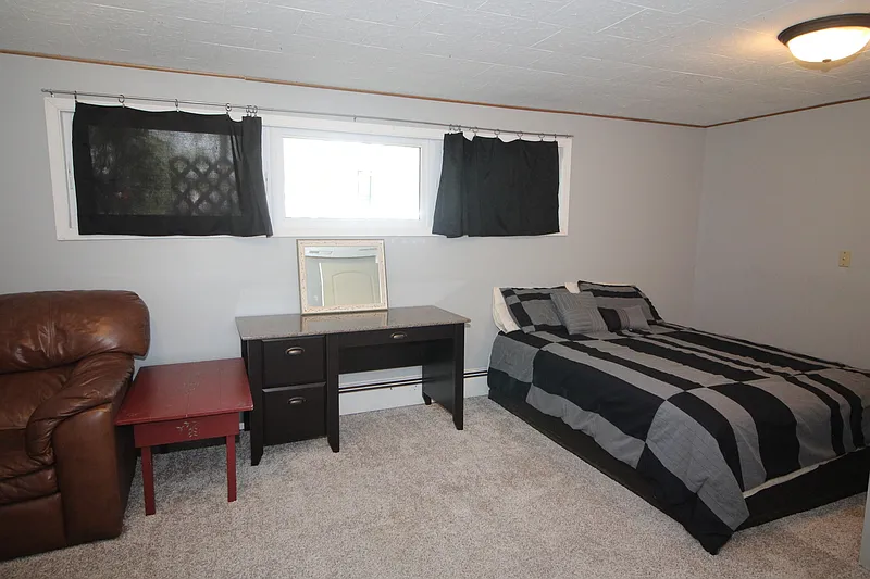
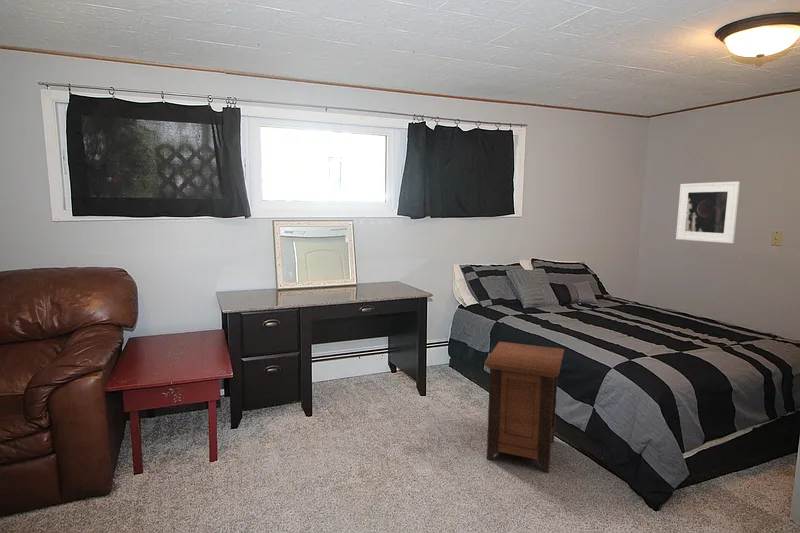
+ nightstand (523, 403)
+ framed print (705, 212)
